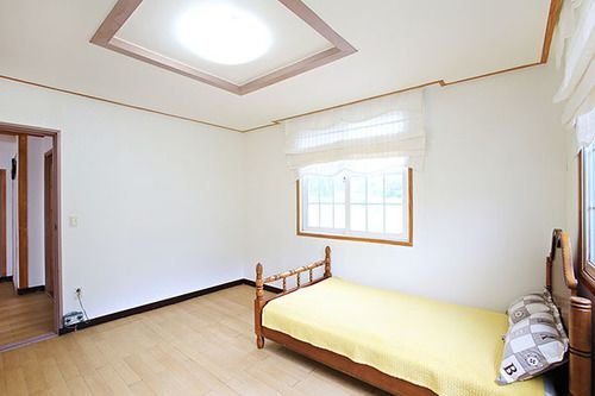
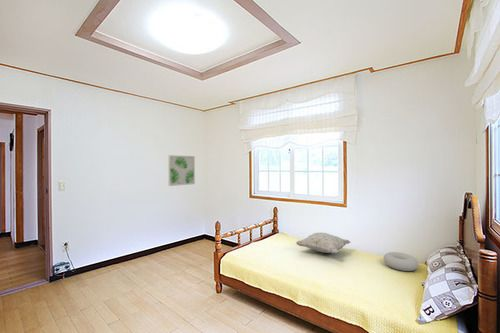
+ wall art (182, 170)
+ decorative pillow (323, 242)
+ cushion (400, 261)
